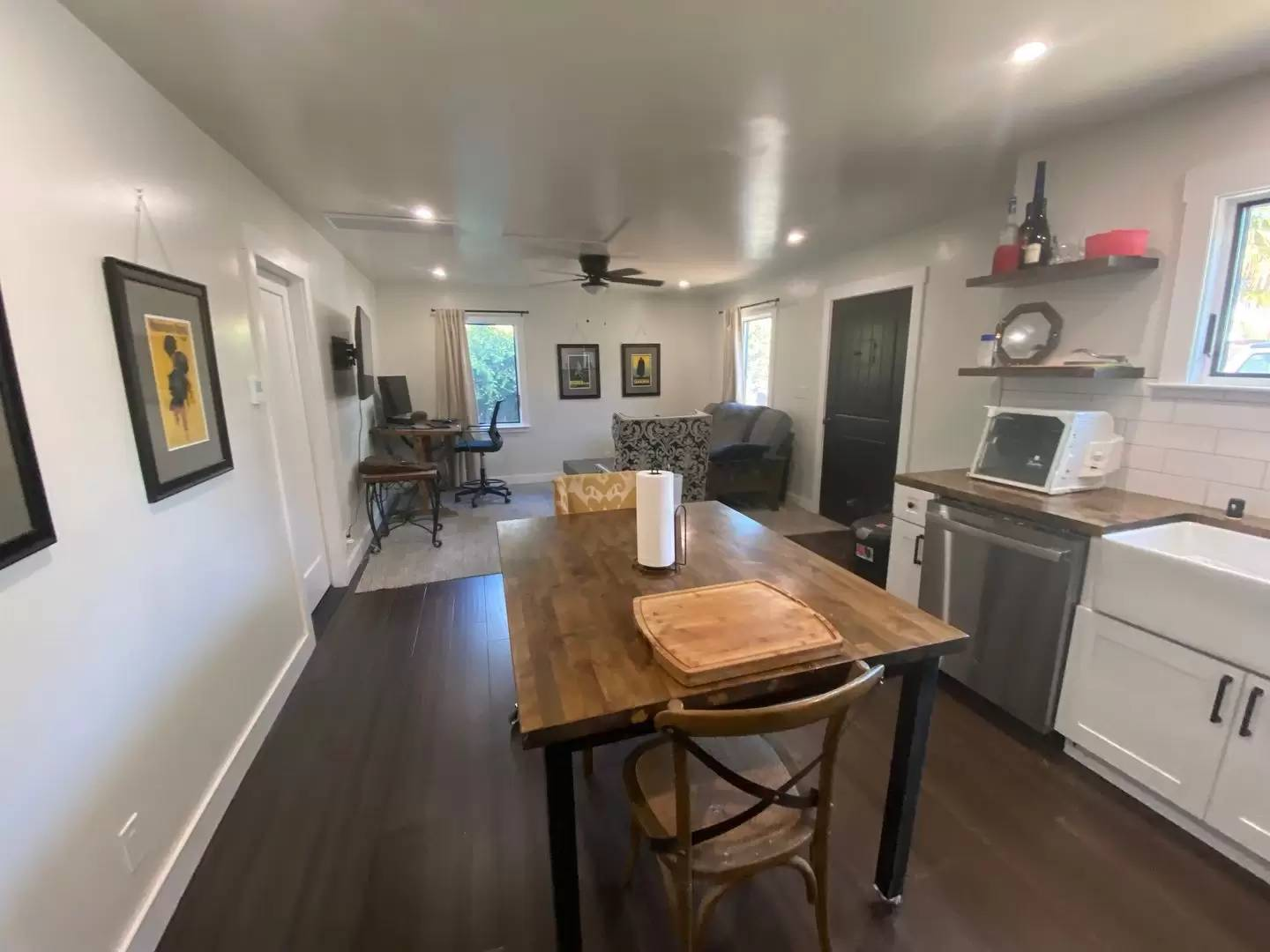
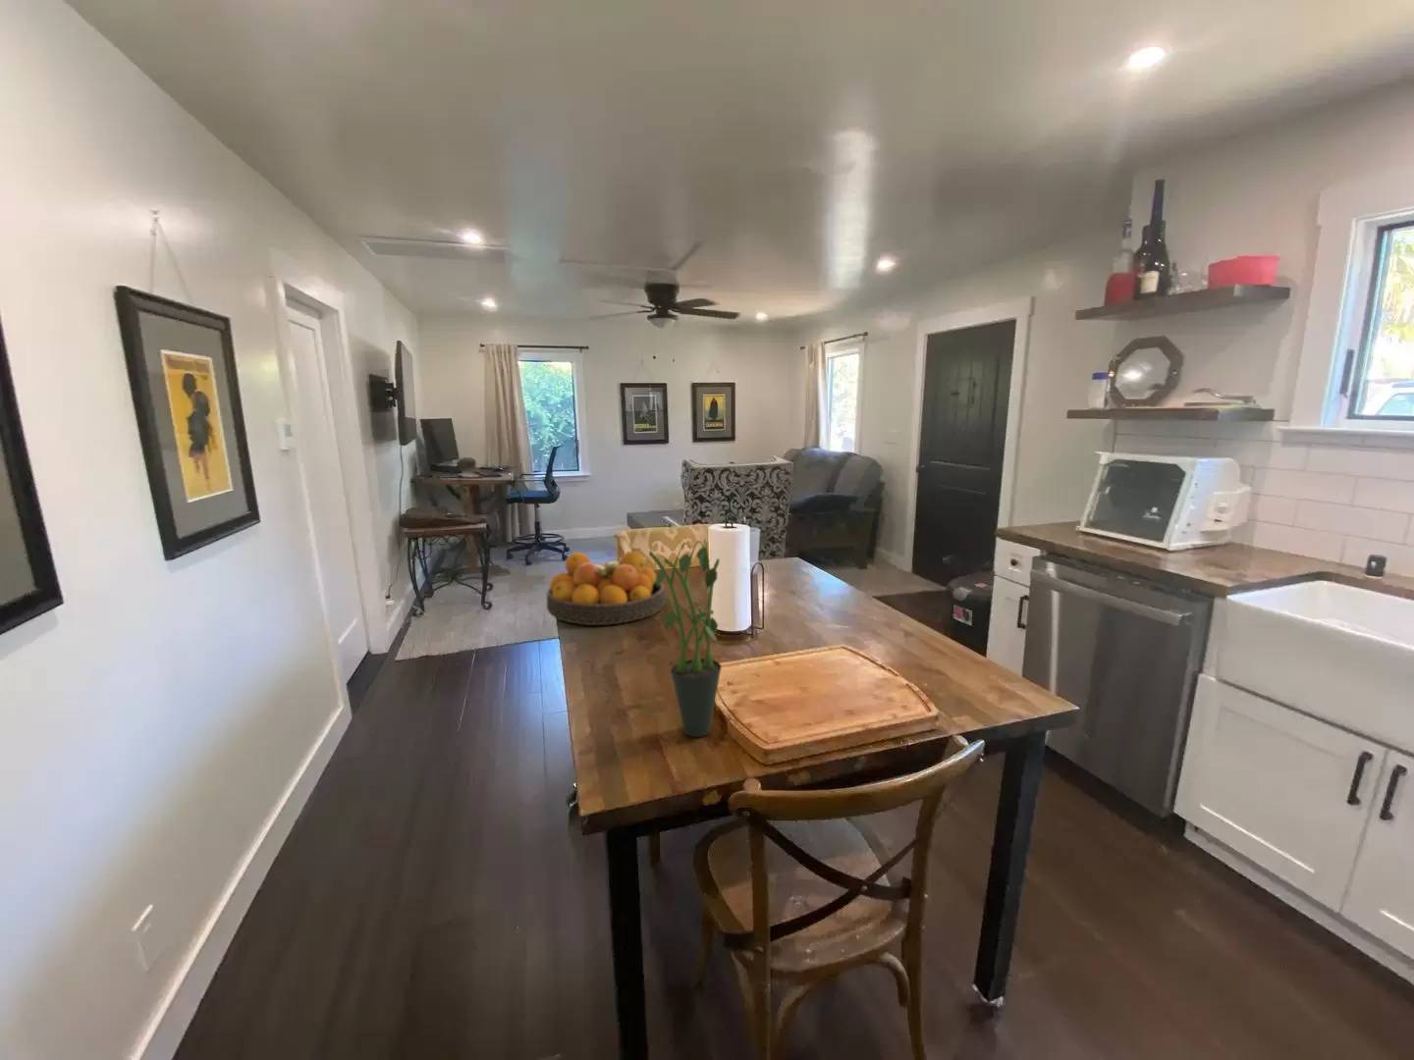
+ potted plant (685, 638)
+ fruit bowl (606, 580)
